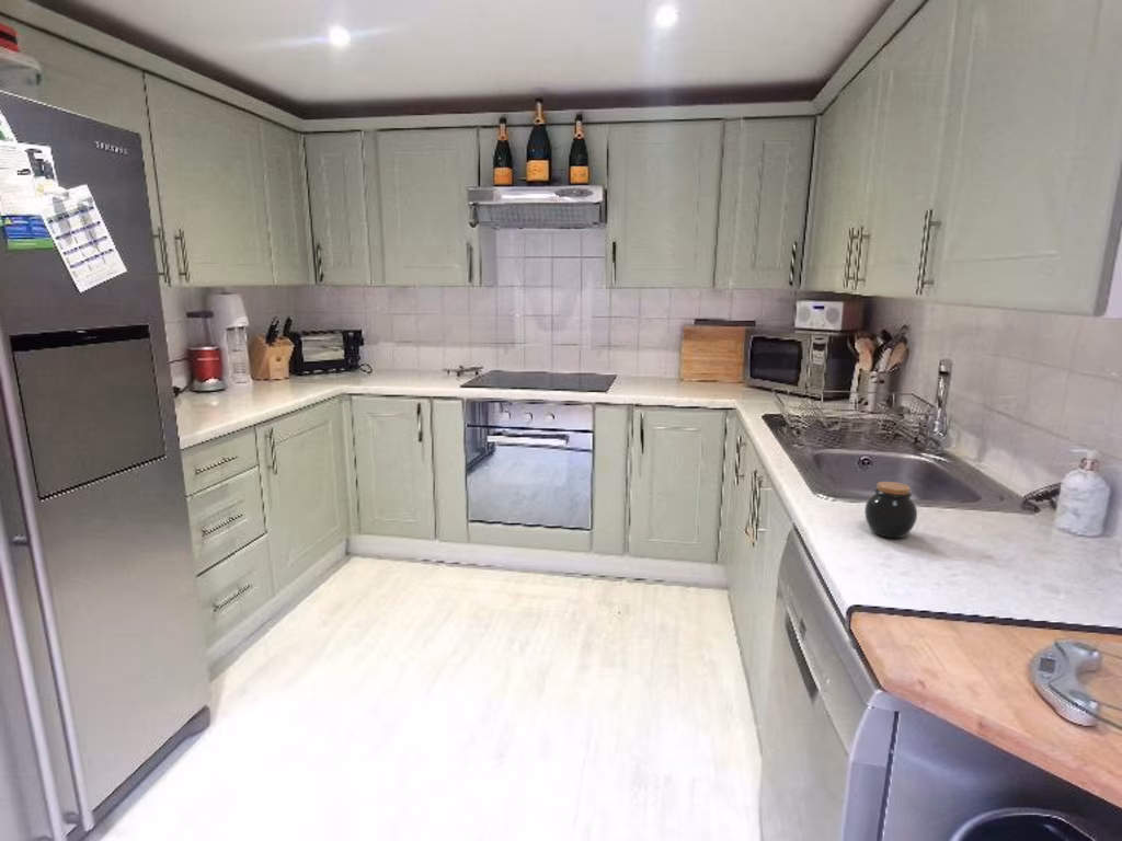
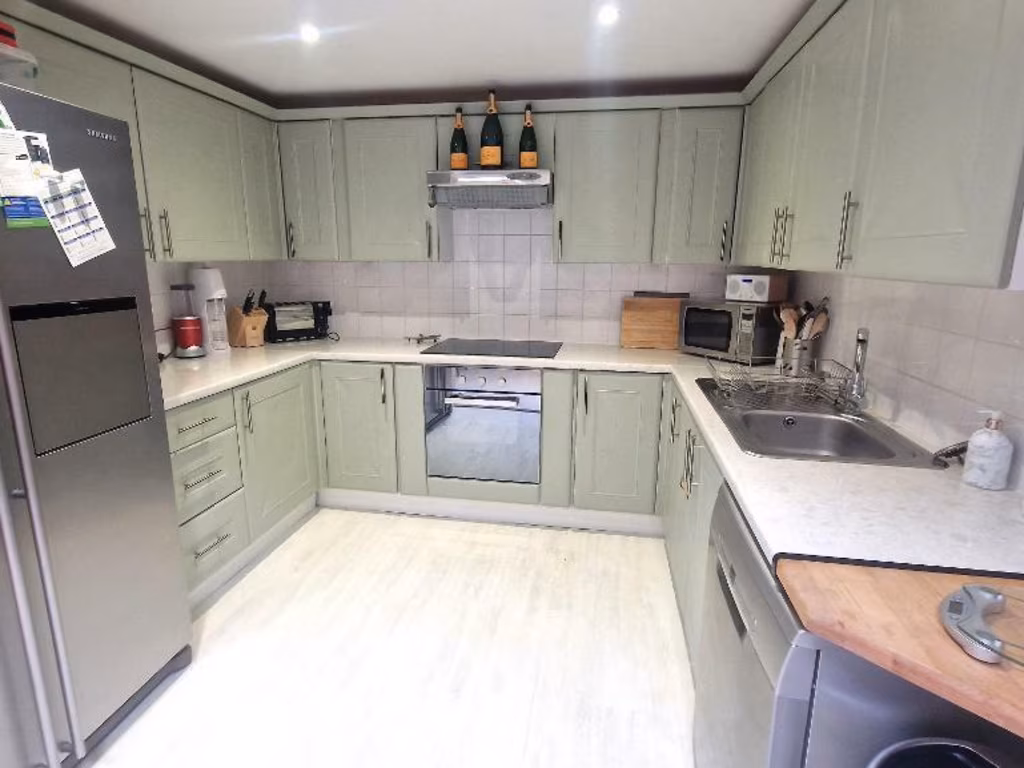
- jar (891, 509)
